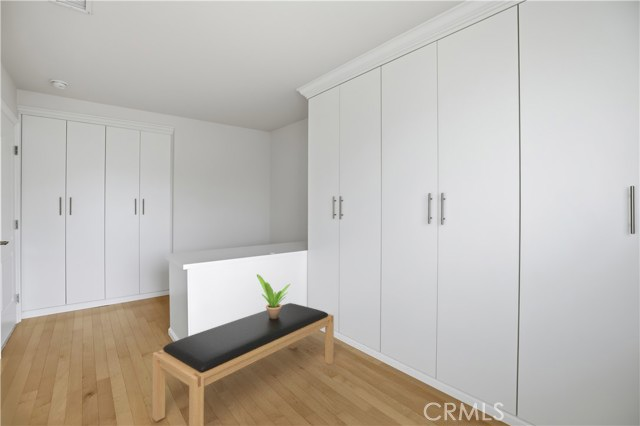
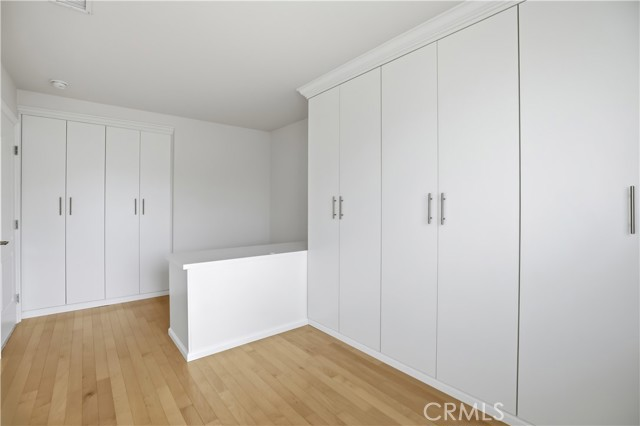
- bench (257, 354)
- potted plant (274, 296)
